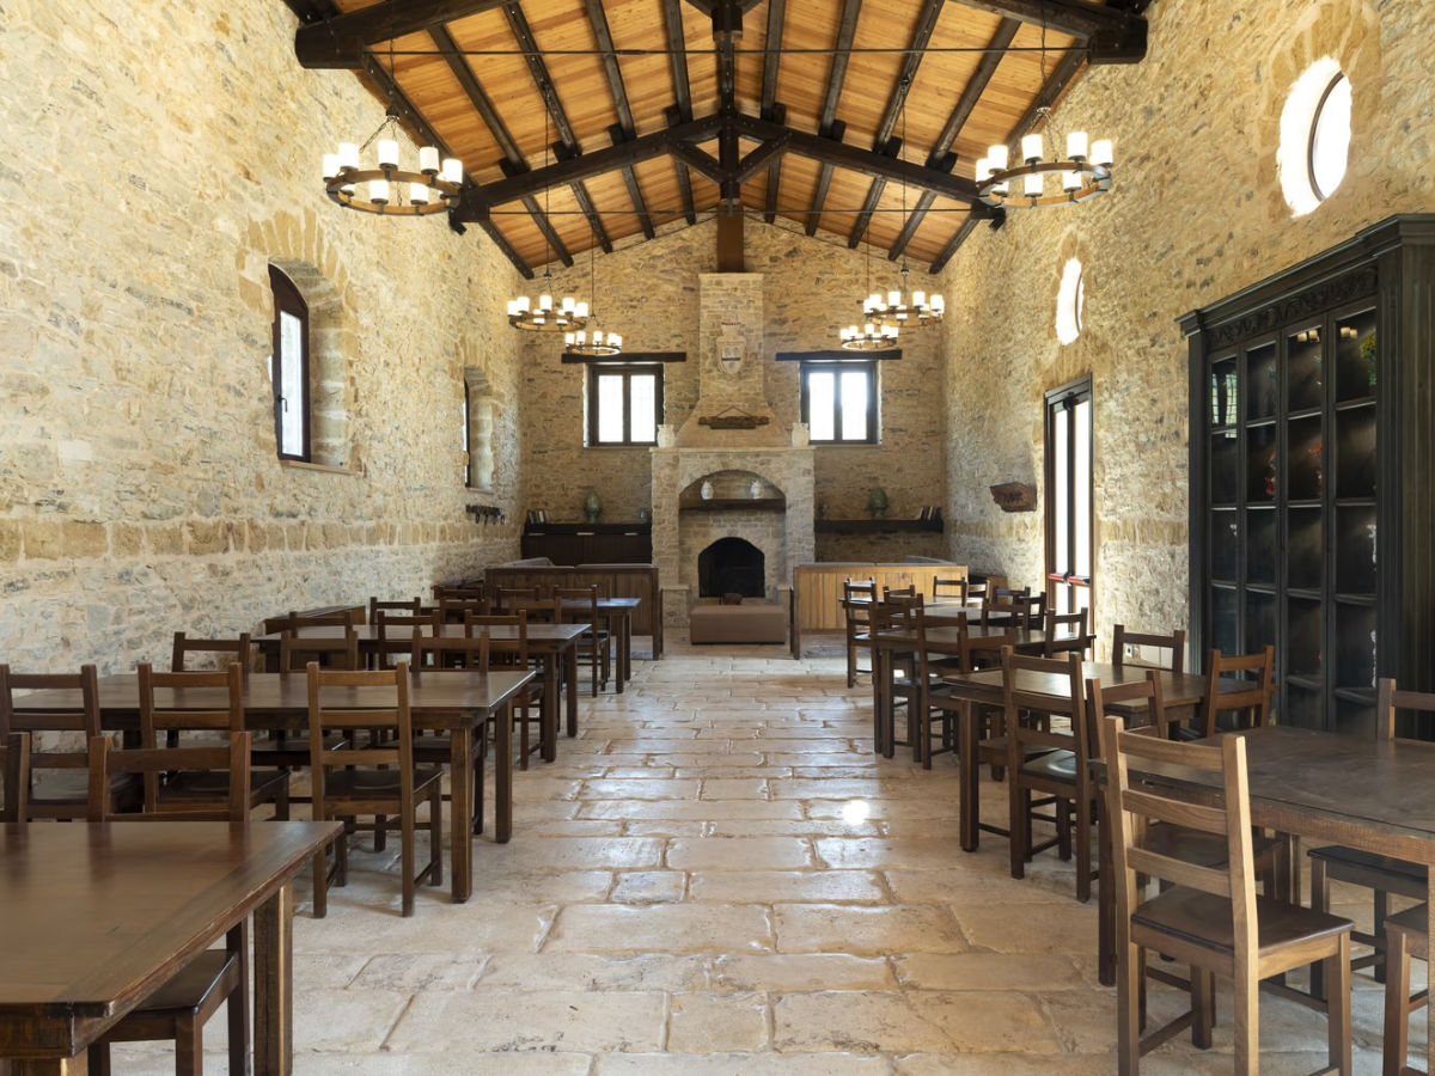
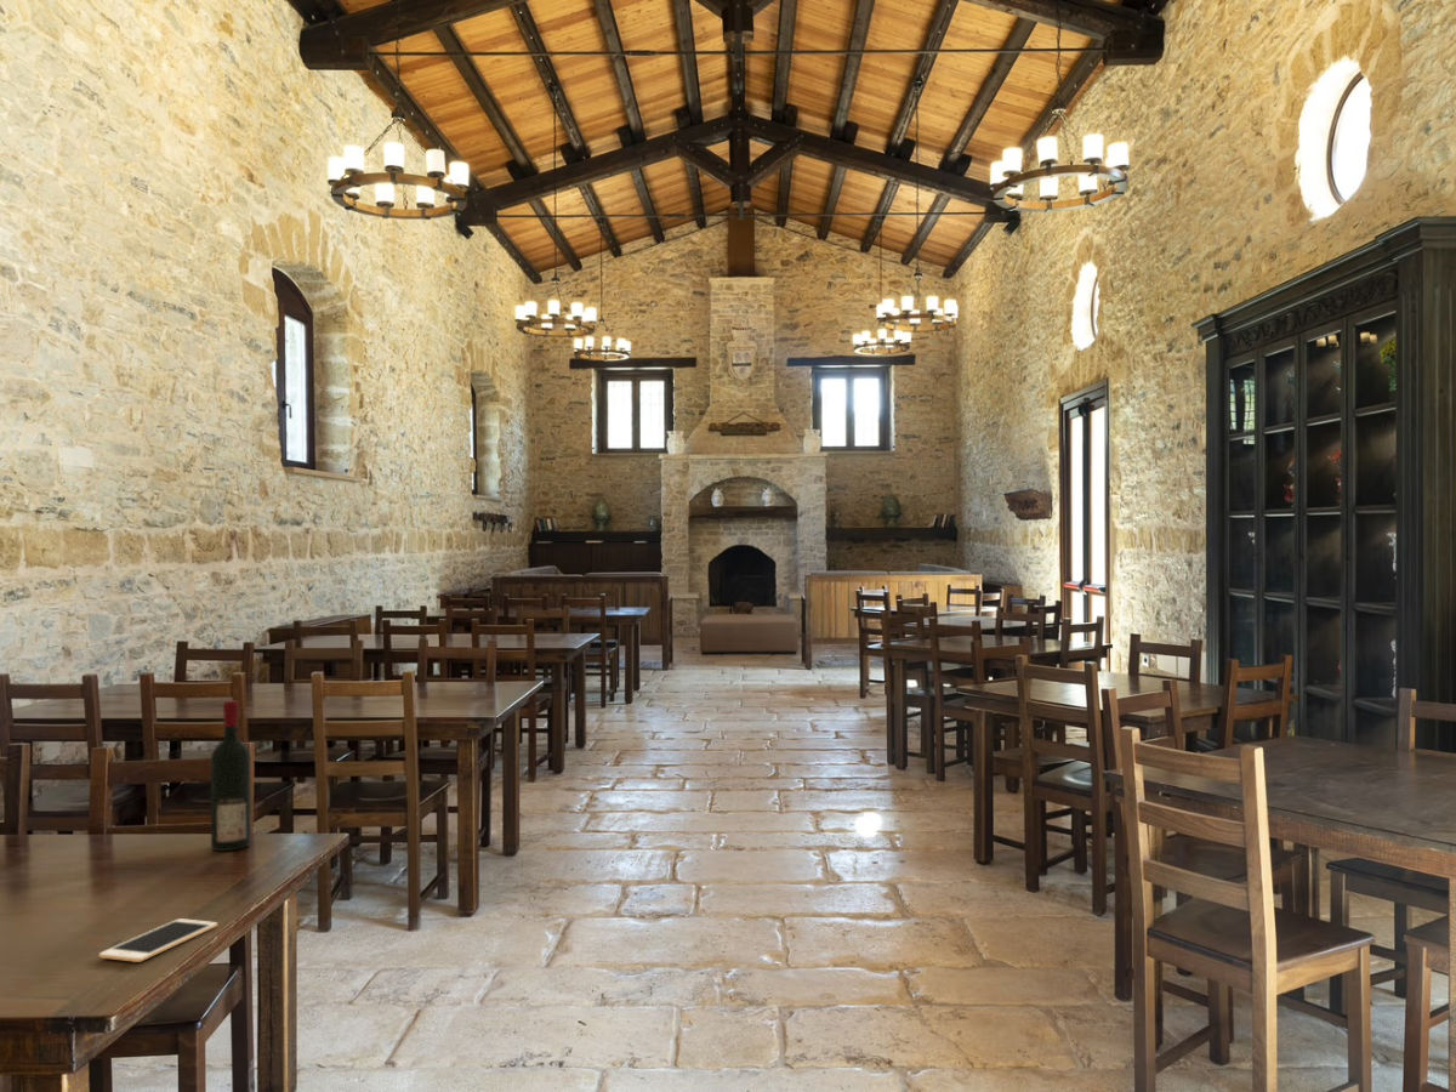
+ cell phone (160, 939)
+ alcohol (231, 773)
